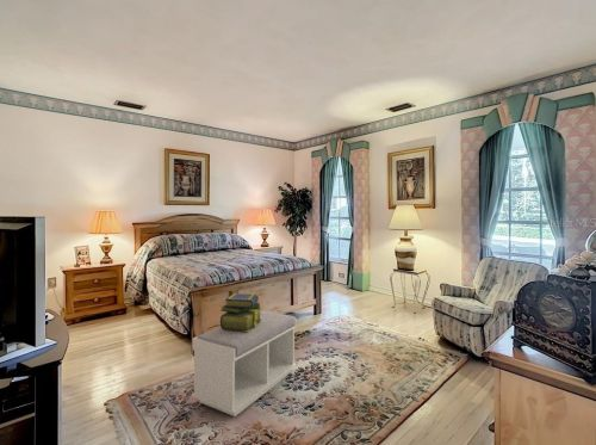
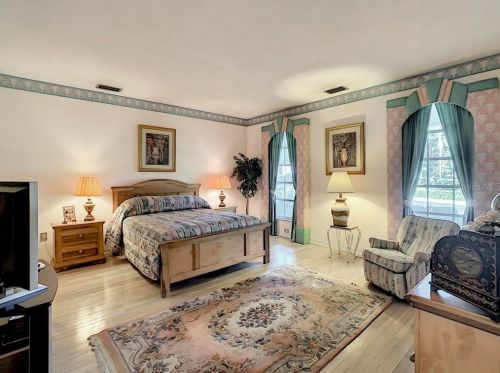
- bench (249, 354)
- stack of books (241, 310)
